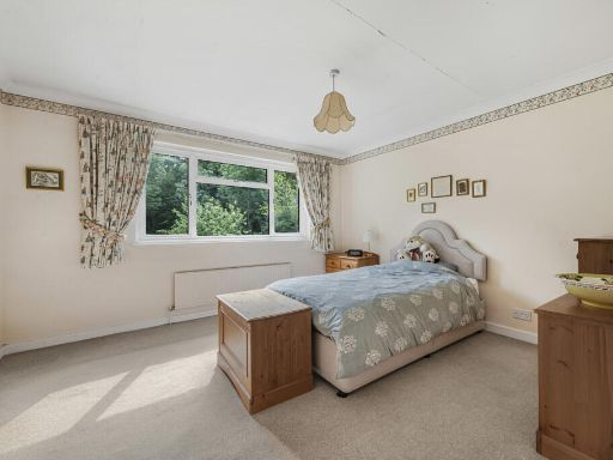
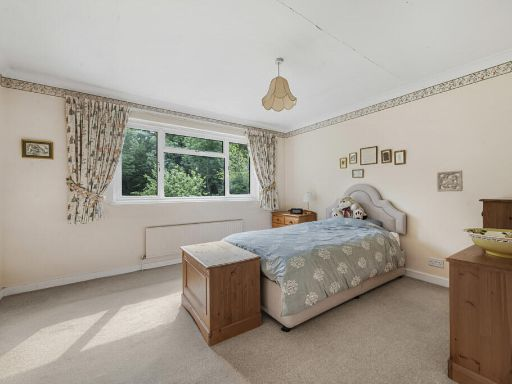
+ wall ornament (449, 180)
